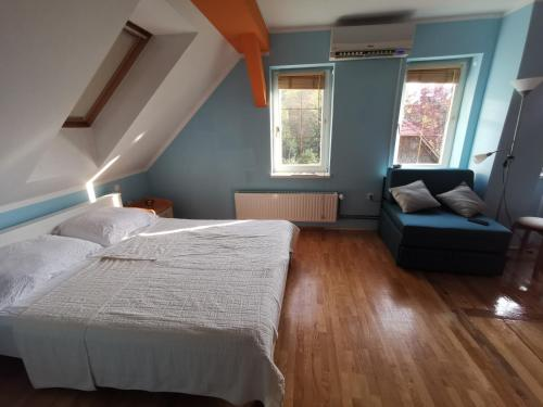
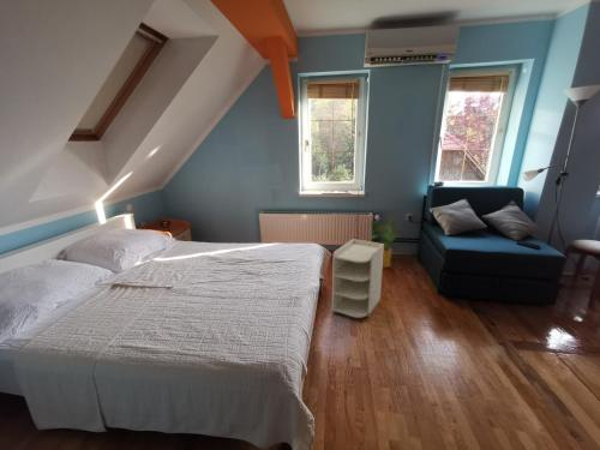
+ house plant (382, 242)
+ nightstand (356, 277)
